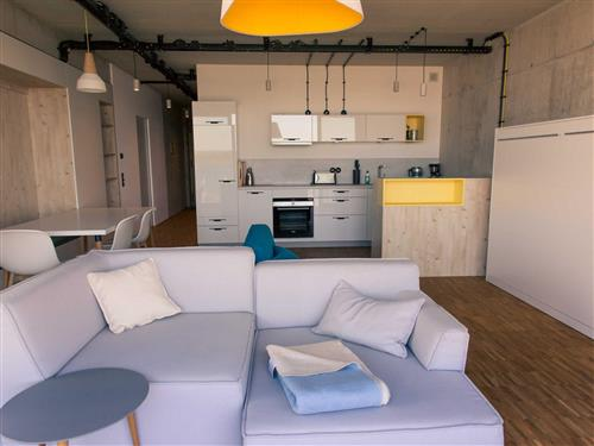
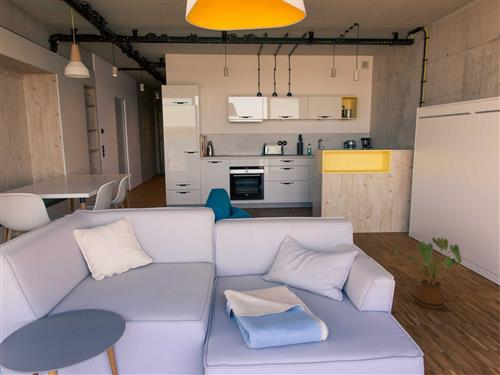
+ house plant (426, 270)
